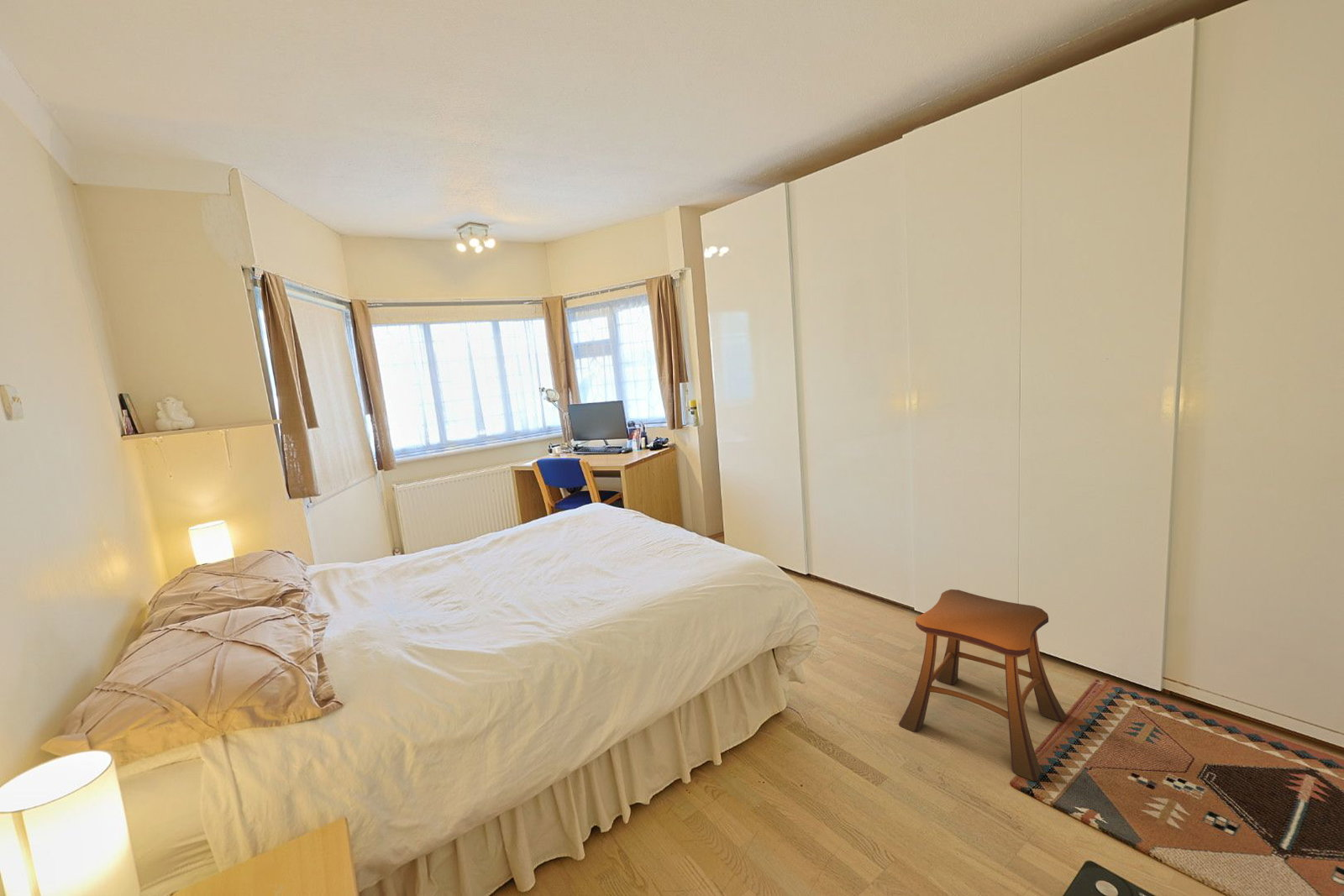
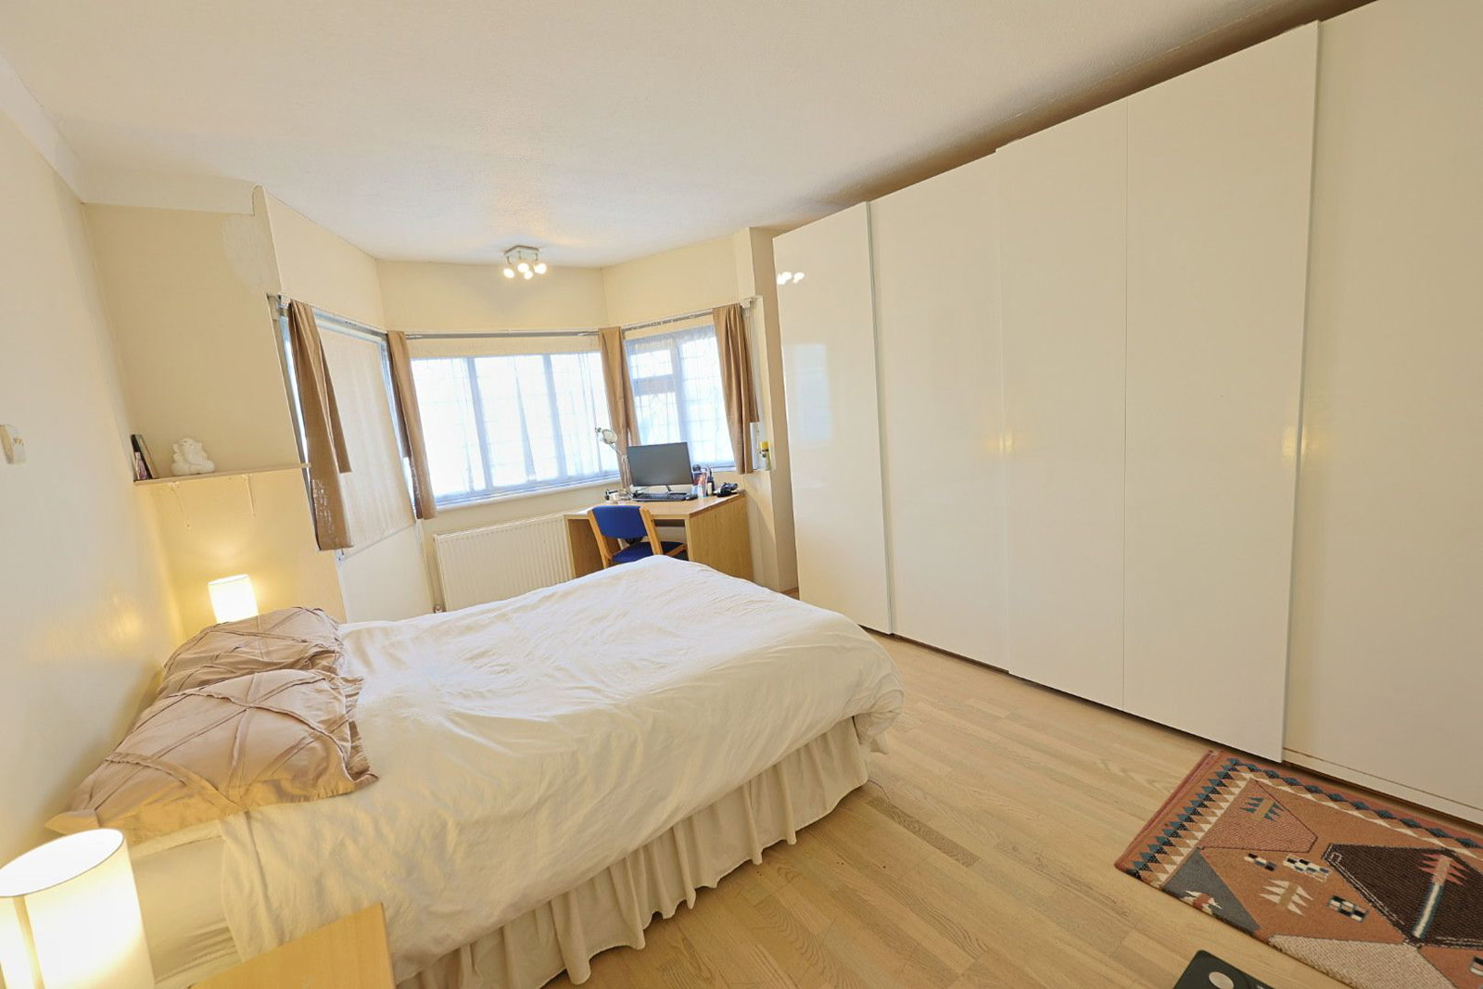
- stool (983, 663)
